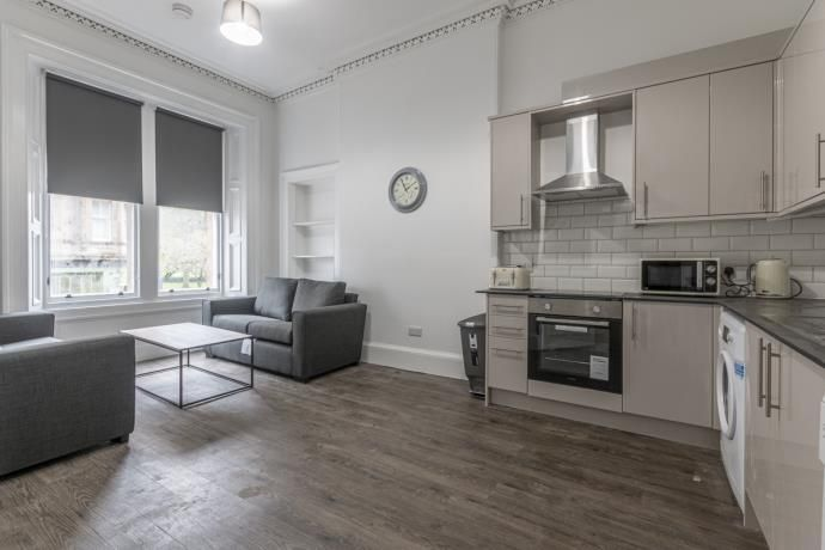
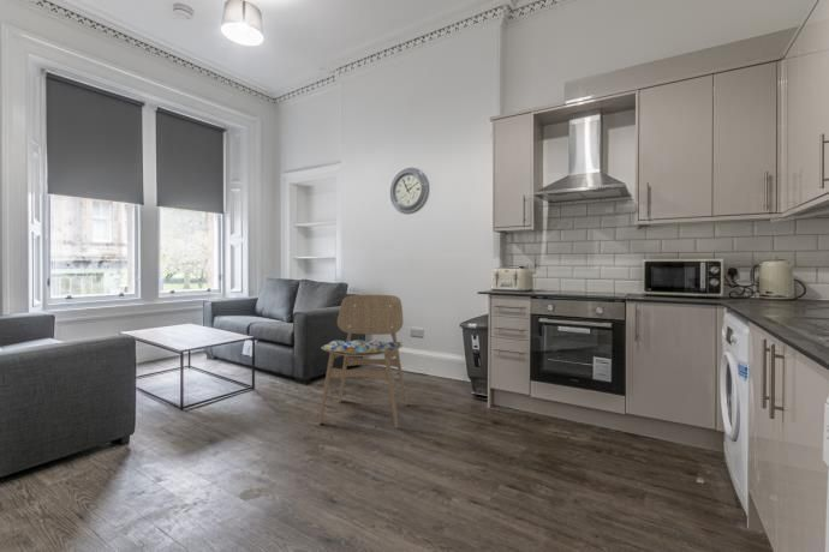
+ dining chair (365, 354)
